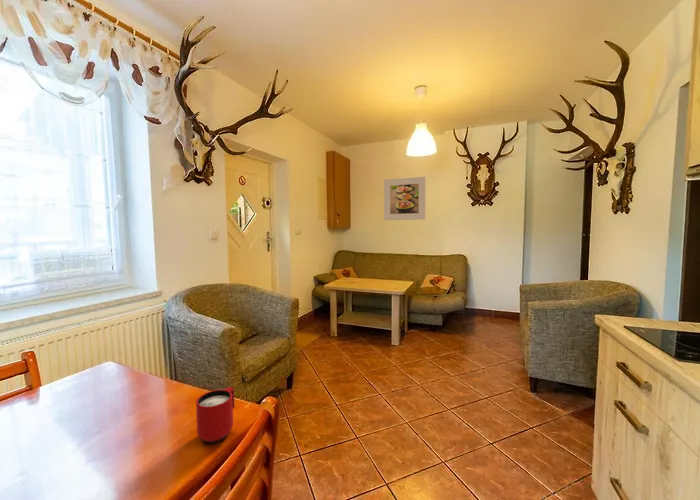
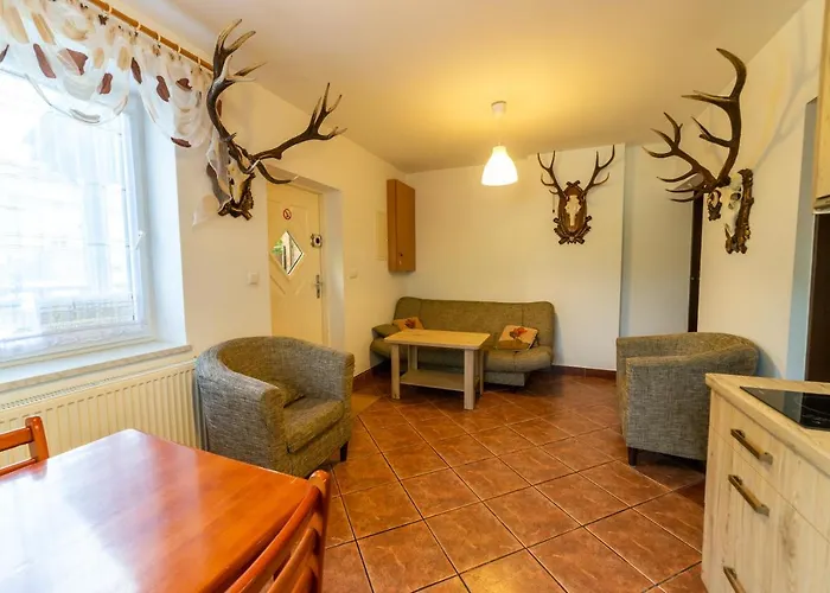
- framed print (404, 199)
- mug (218, 413)
